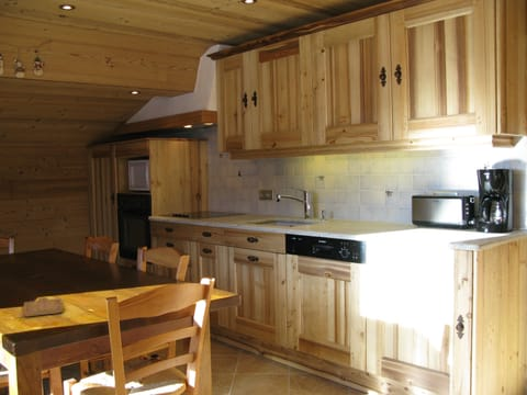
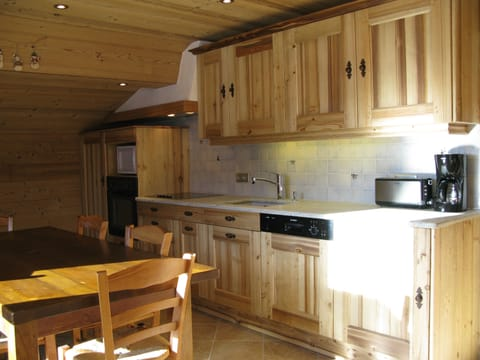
- chopping board (43, 305)
